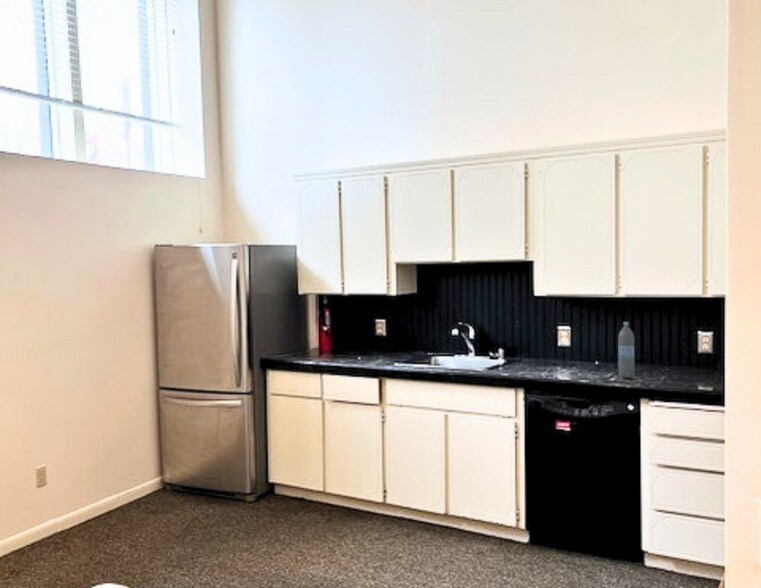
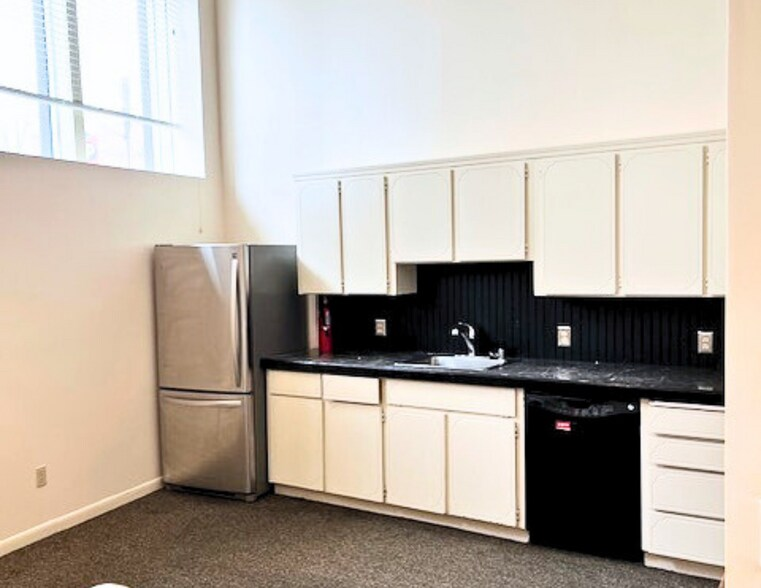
- water bottle (626, 350)
